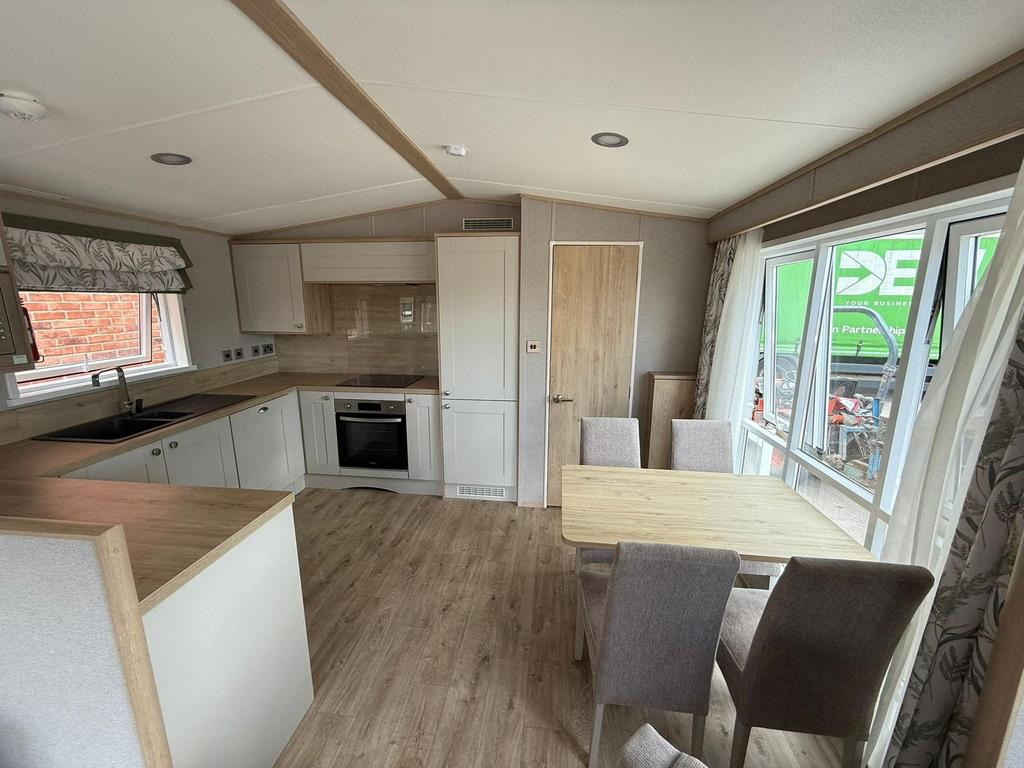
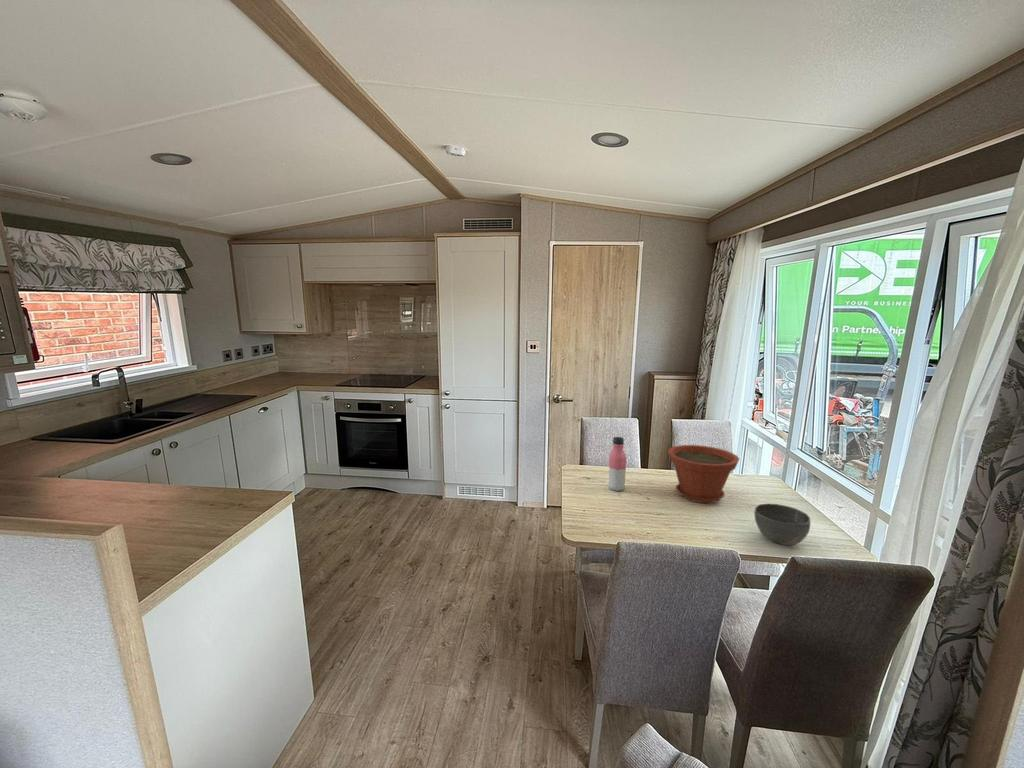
+ water bottle (617, 463)
+ bowl (780, 526)
+ plant pot (700, 475)
